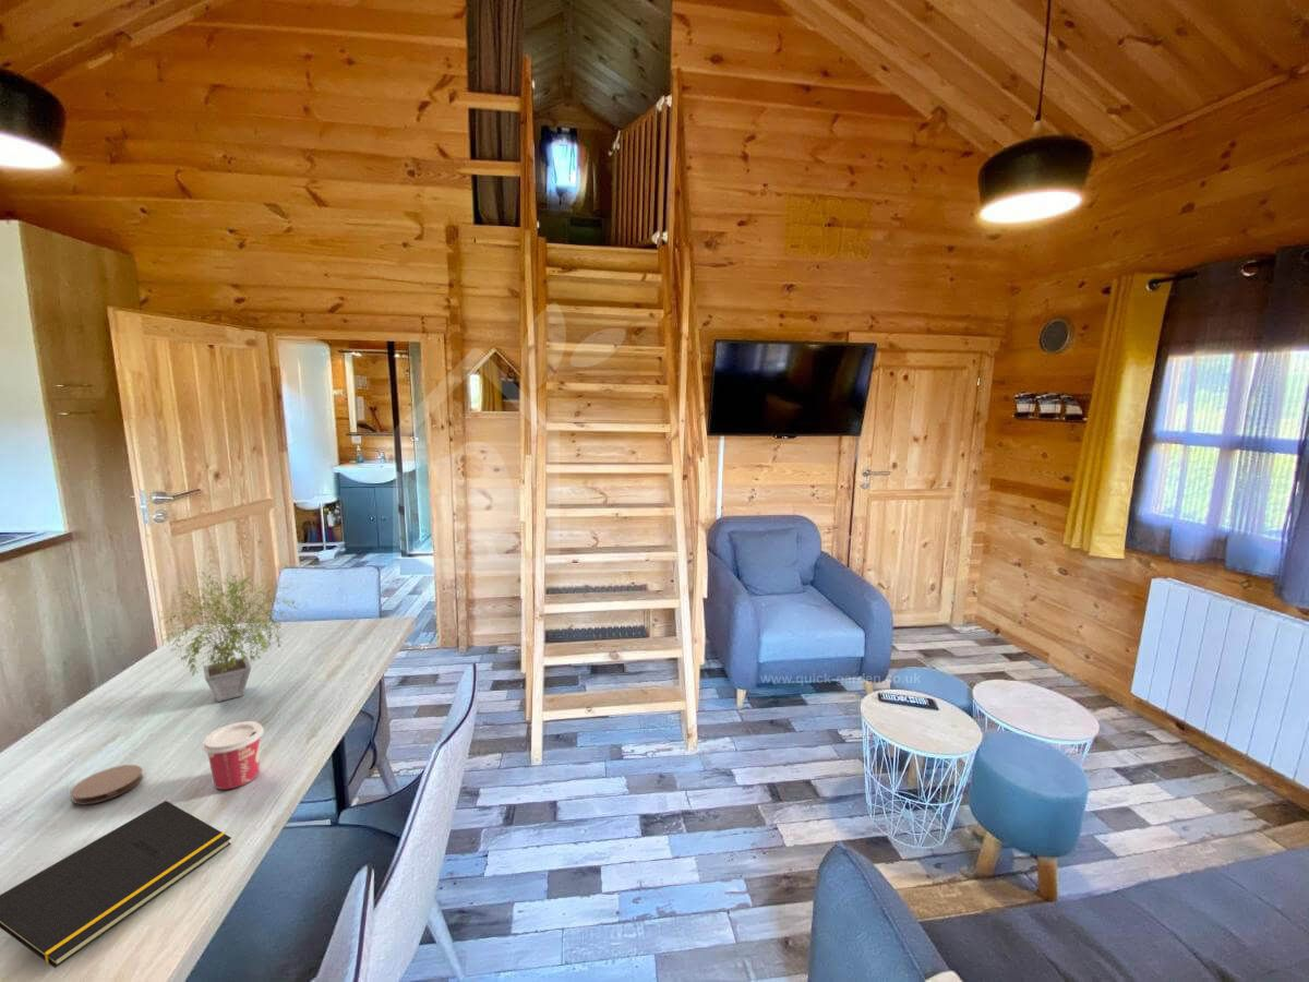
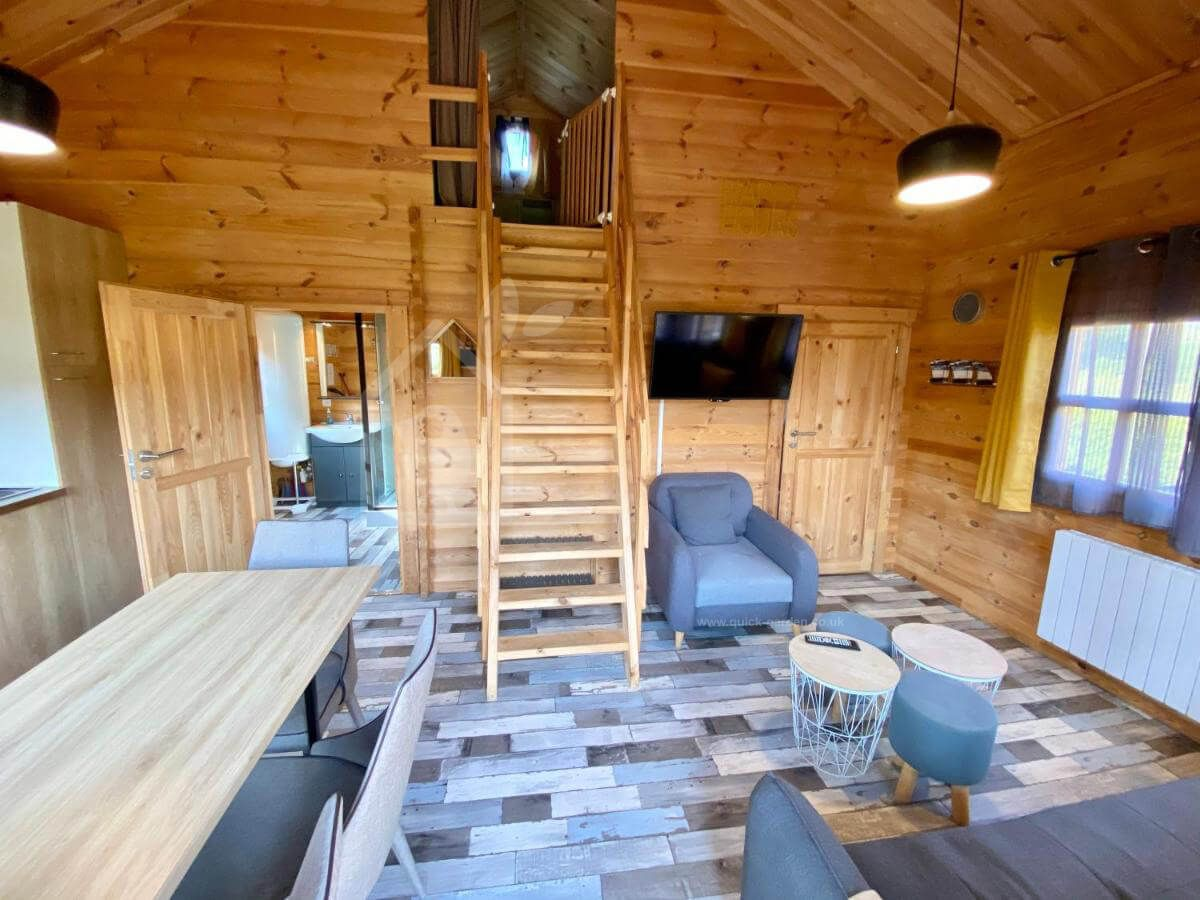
- cup (235, 755)
- potted plant (235, 630)
- coaster (107, 783)
- notepad (118, 871)
